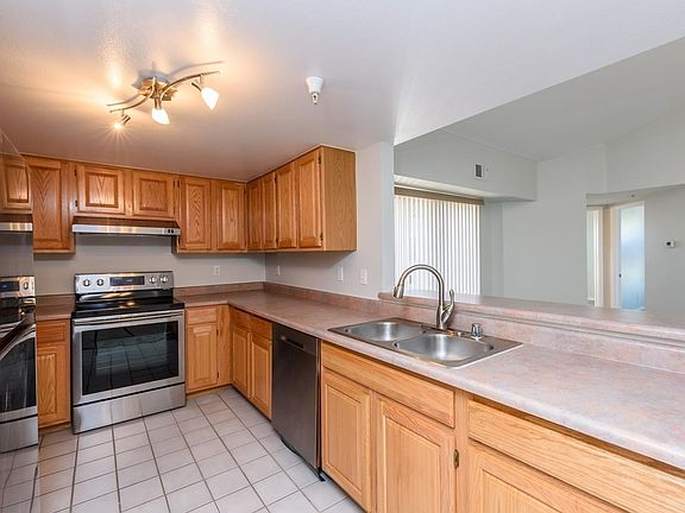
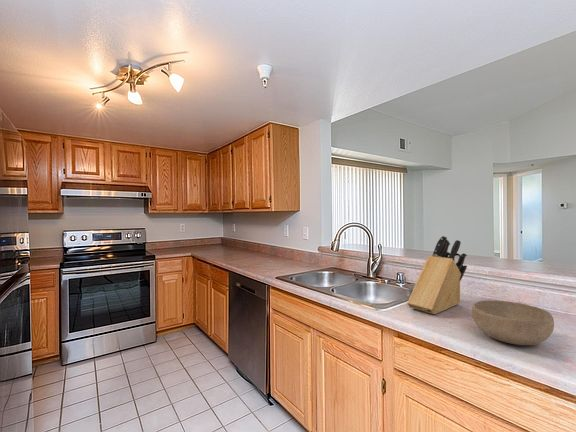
+ knife block (439, 271)
+ bowl (510, 323)
